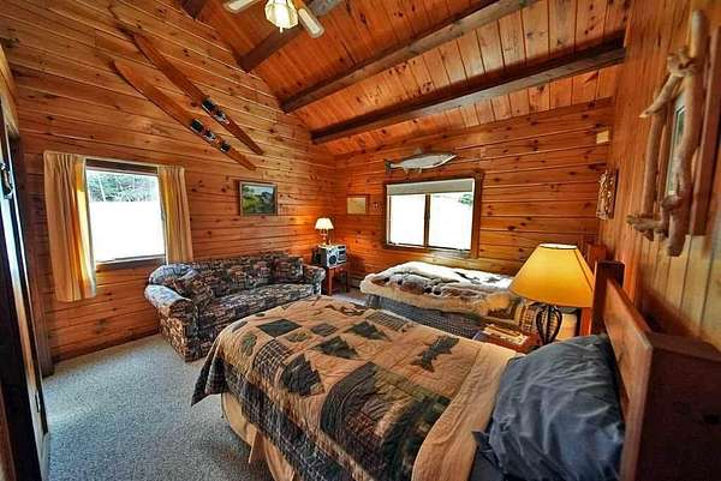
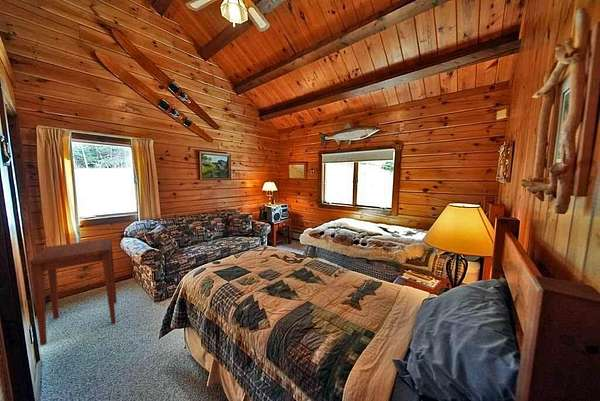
+ side table (75, 265)
